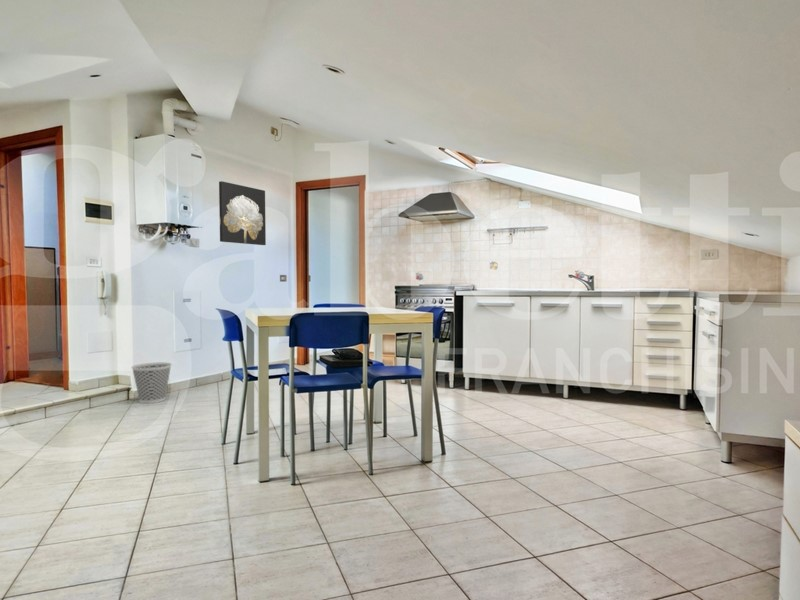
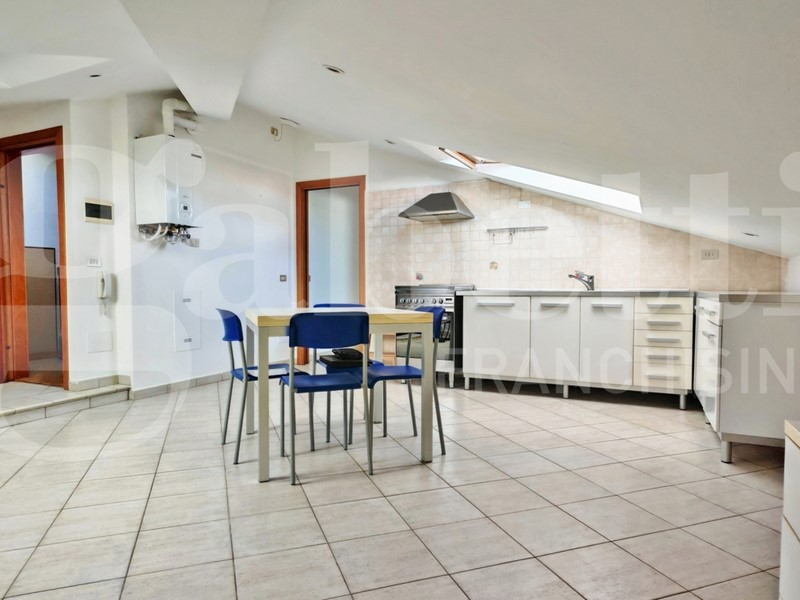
- wastebasket (152, 383)
- wall art (243, 214)
